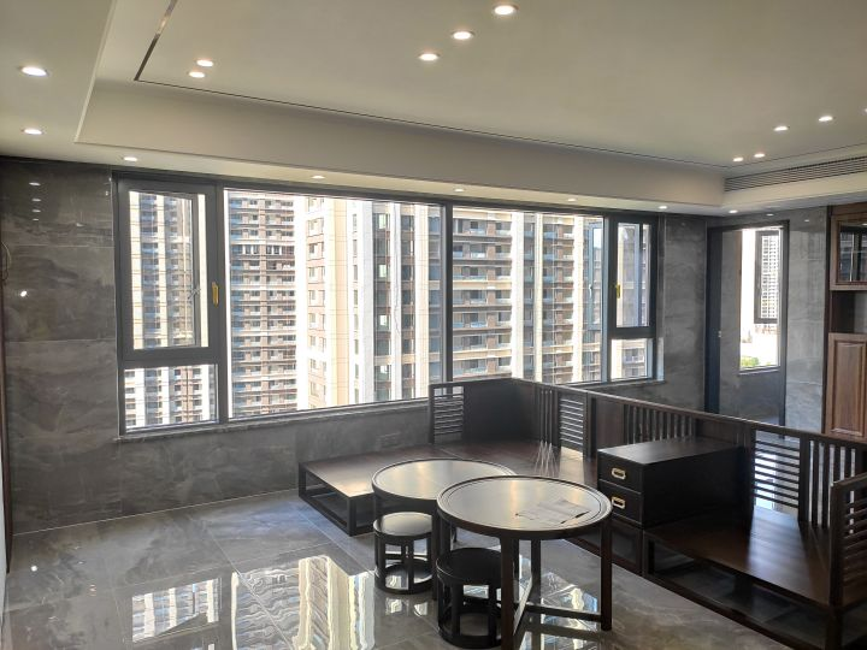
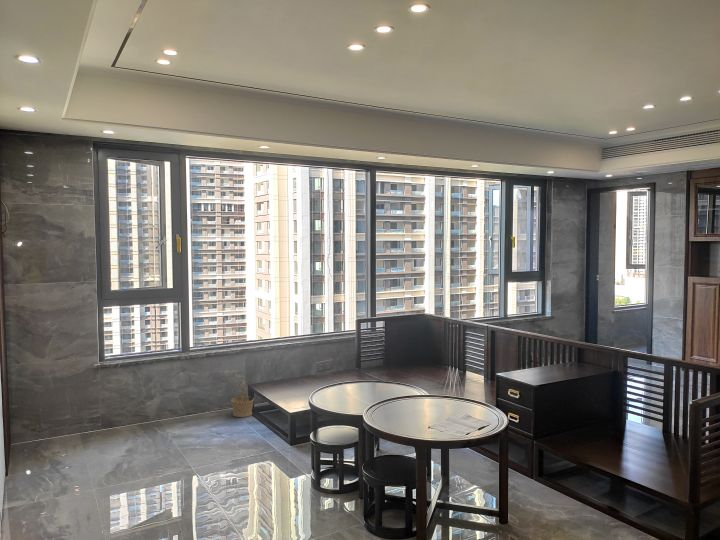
+ basket (242, 397)
